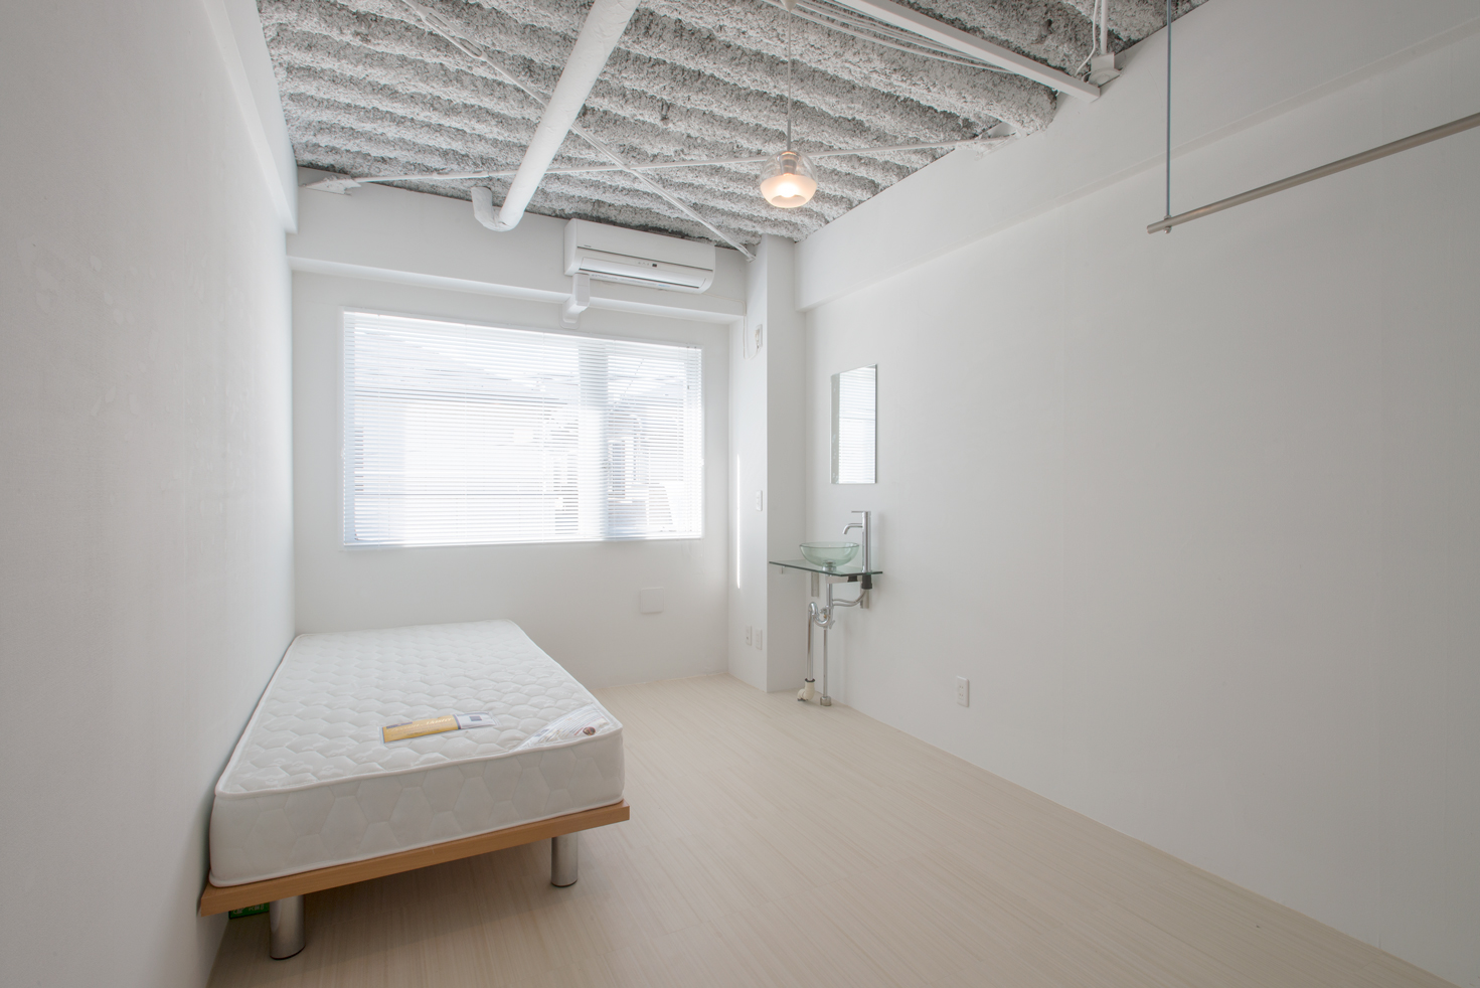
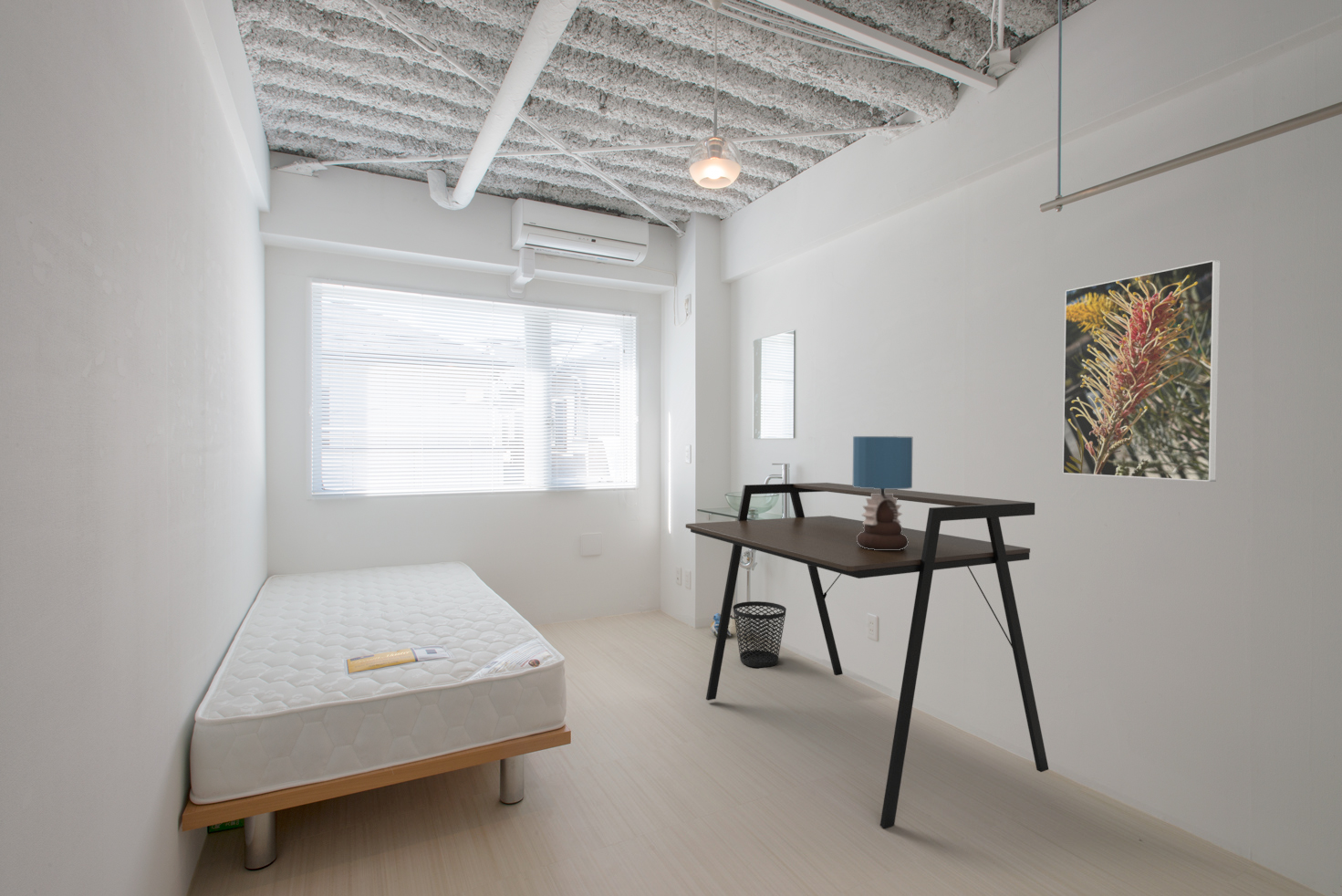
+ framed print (1133, 377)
+ desk (828, 616)
+ table lamp (881, 491)
+ plush toy (718, 625)
+ wastebasket (759, 635)
